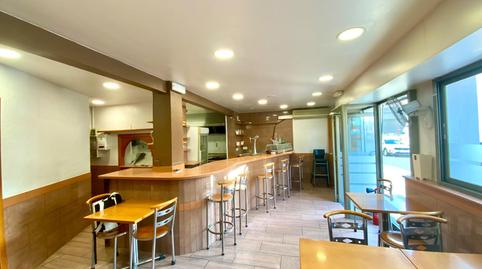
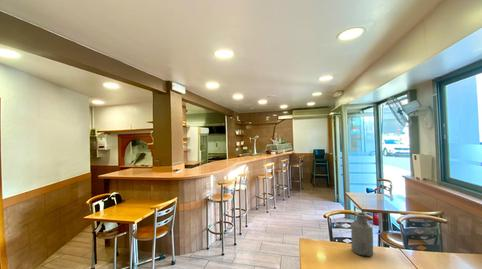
+ bottle (361, 232)
